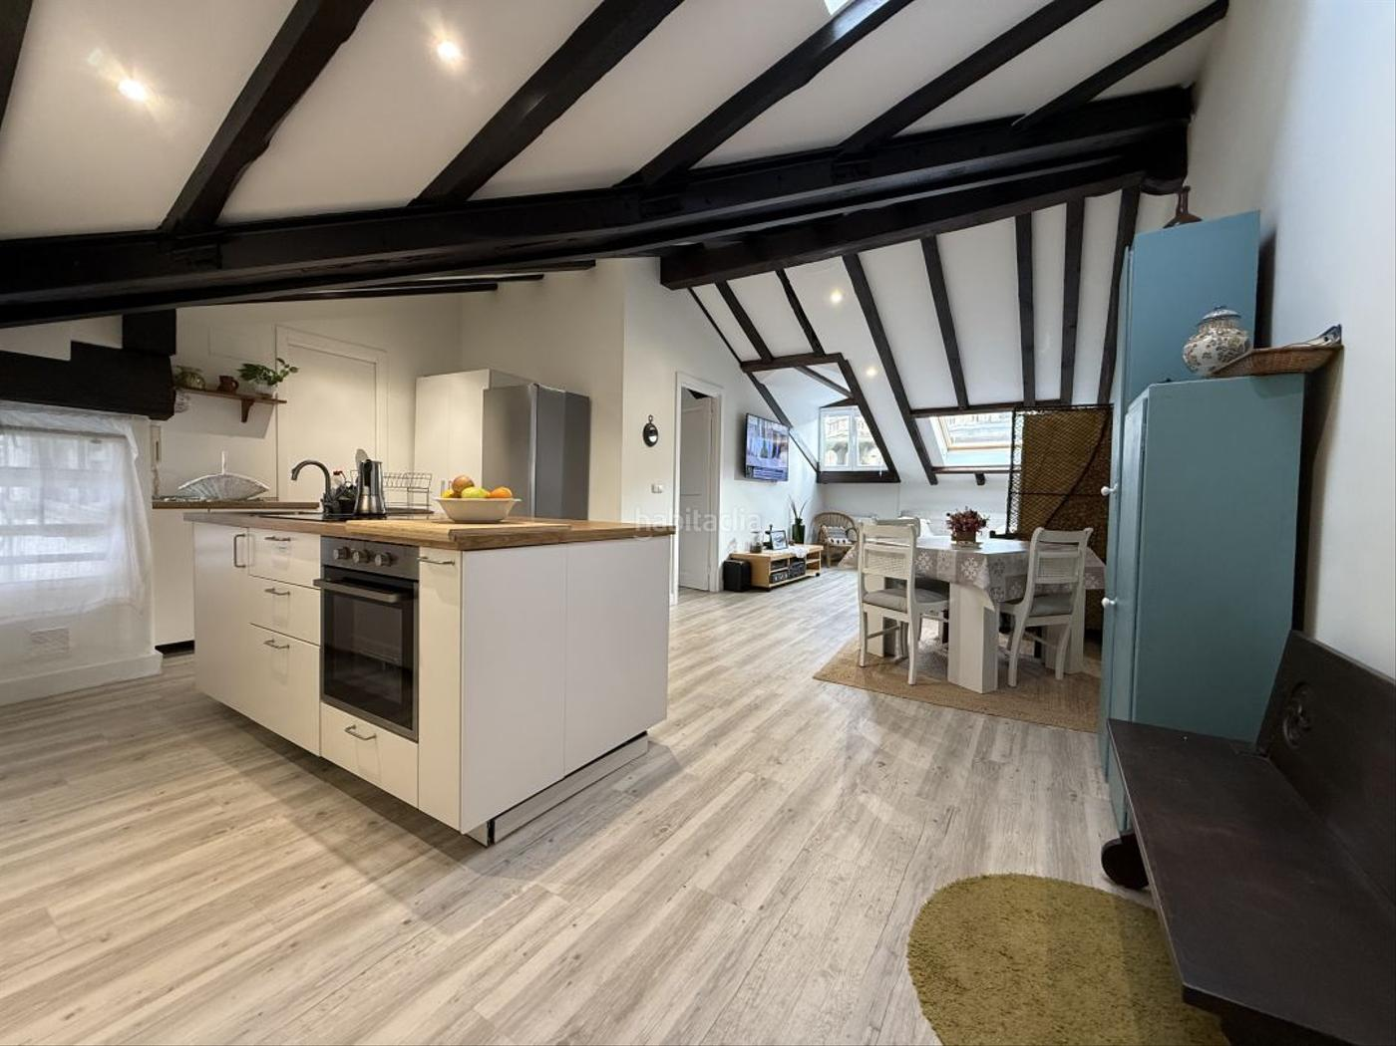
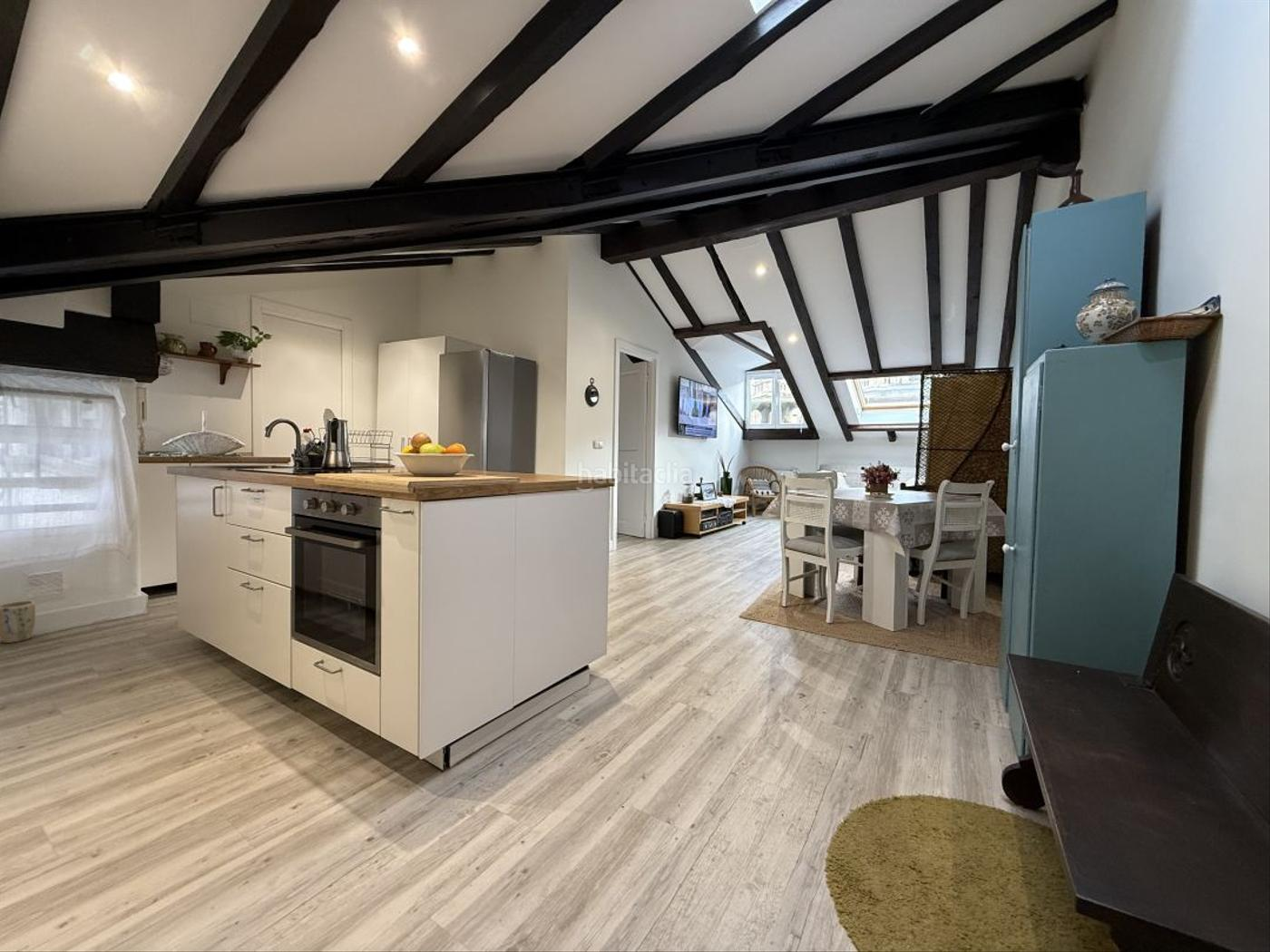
+ plant pot (16, 621)
